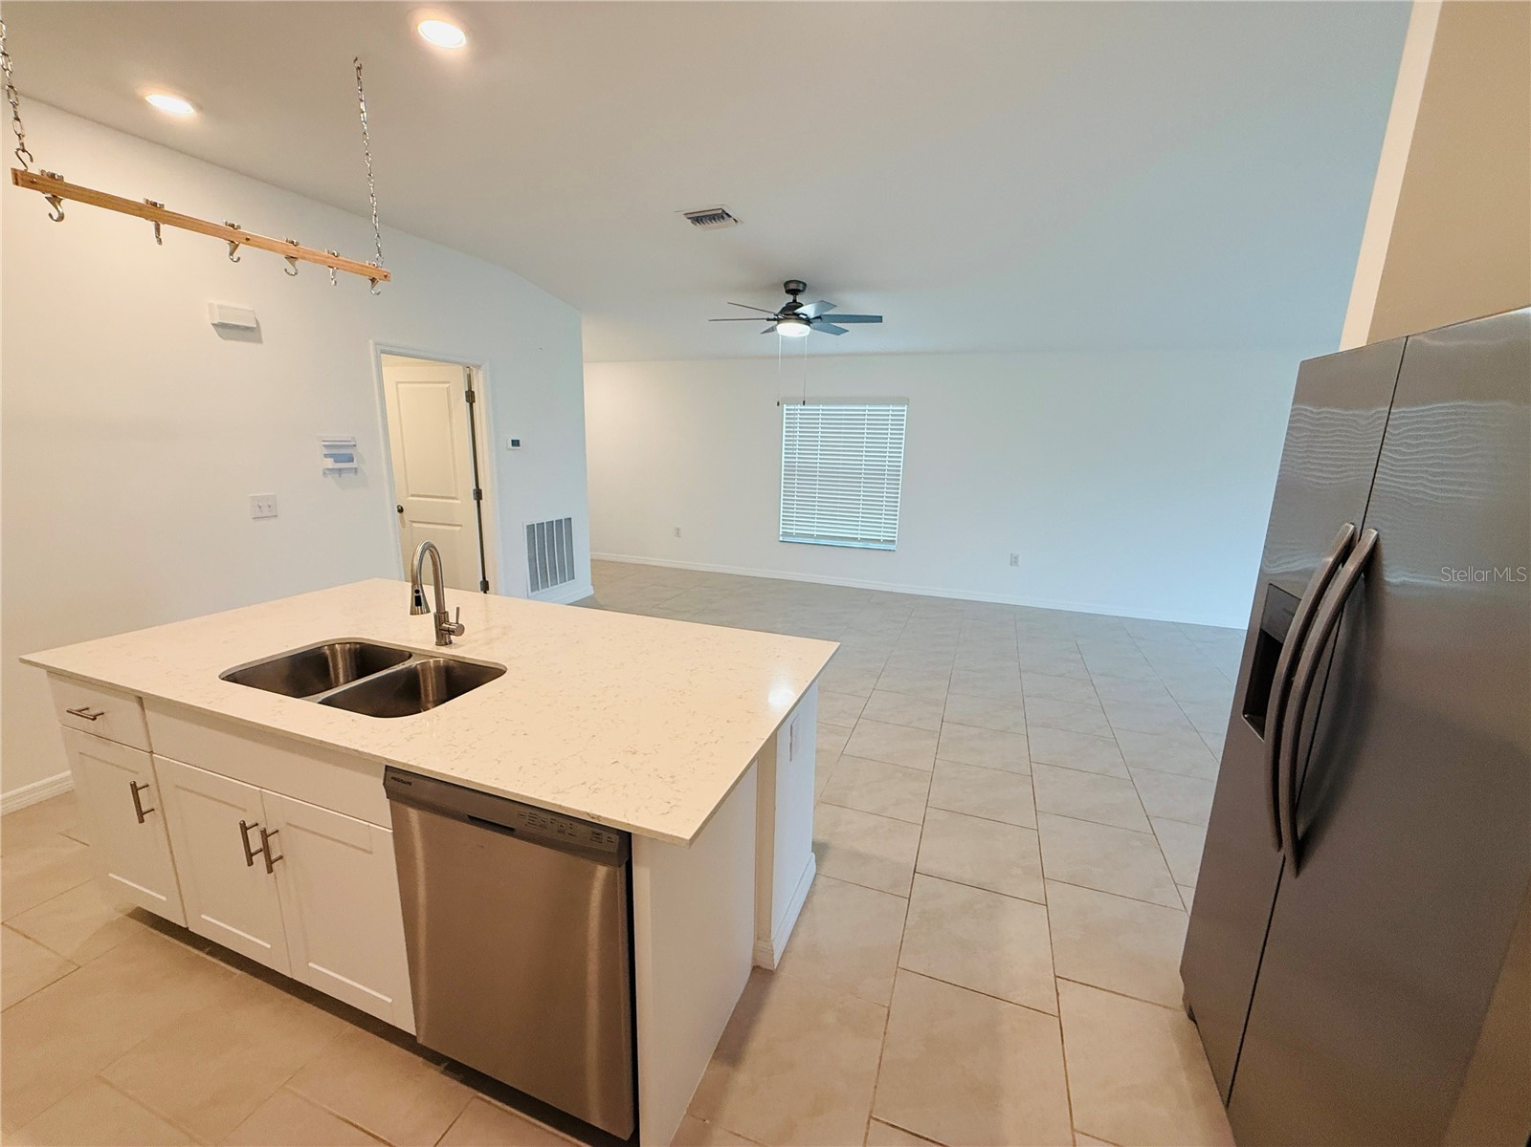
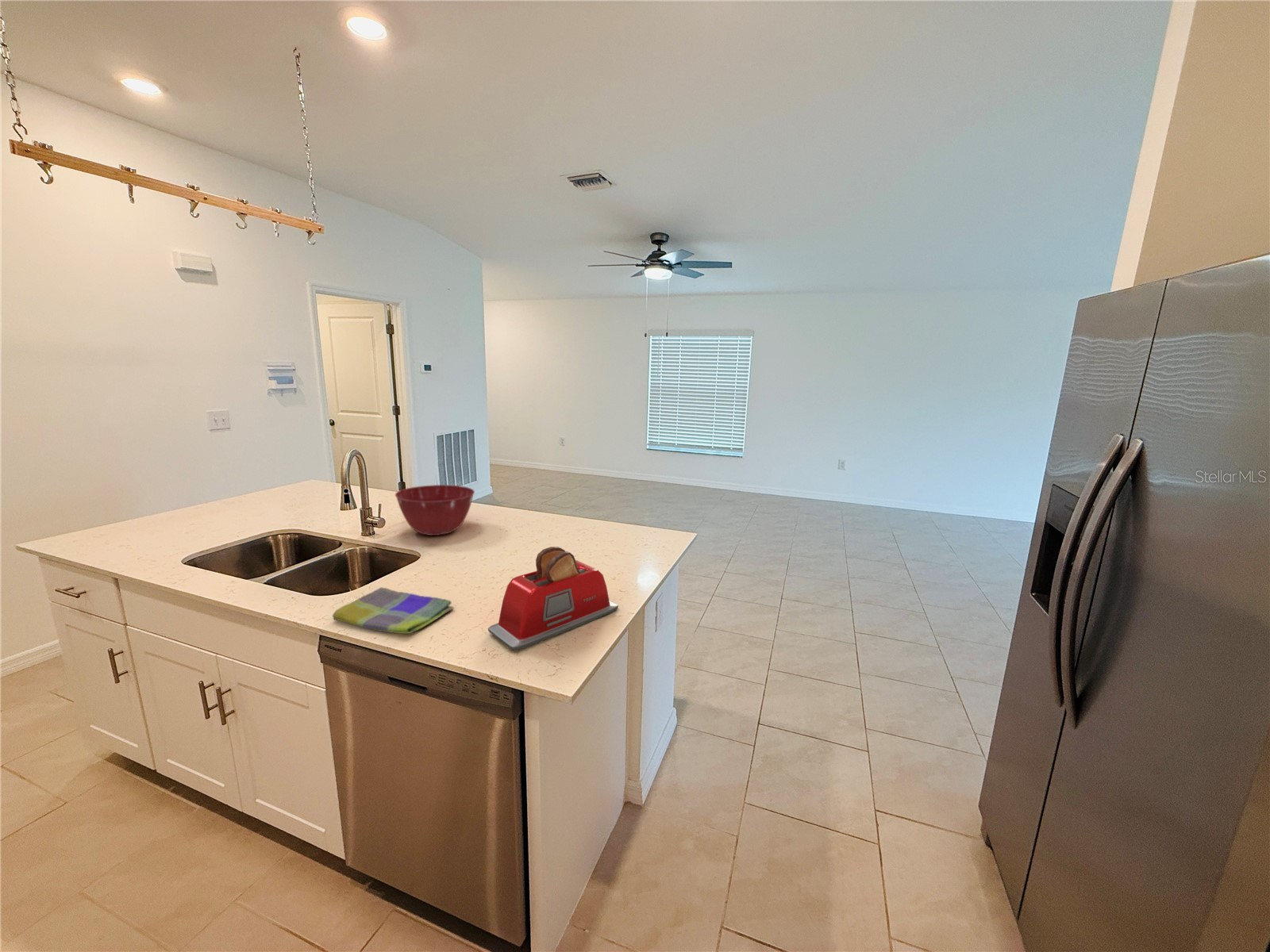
+ toaster (556, 585)
+ mixing bowl (437, 511)
+ dish towel (394, 609)
